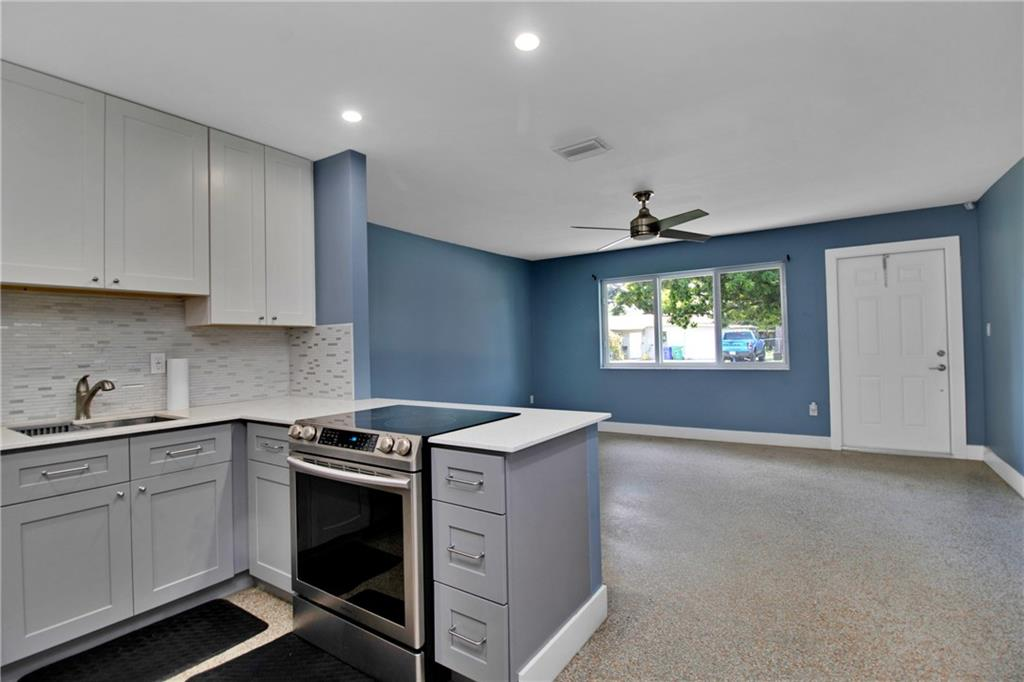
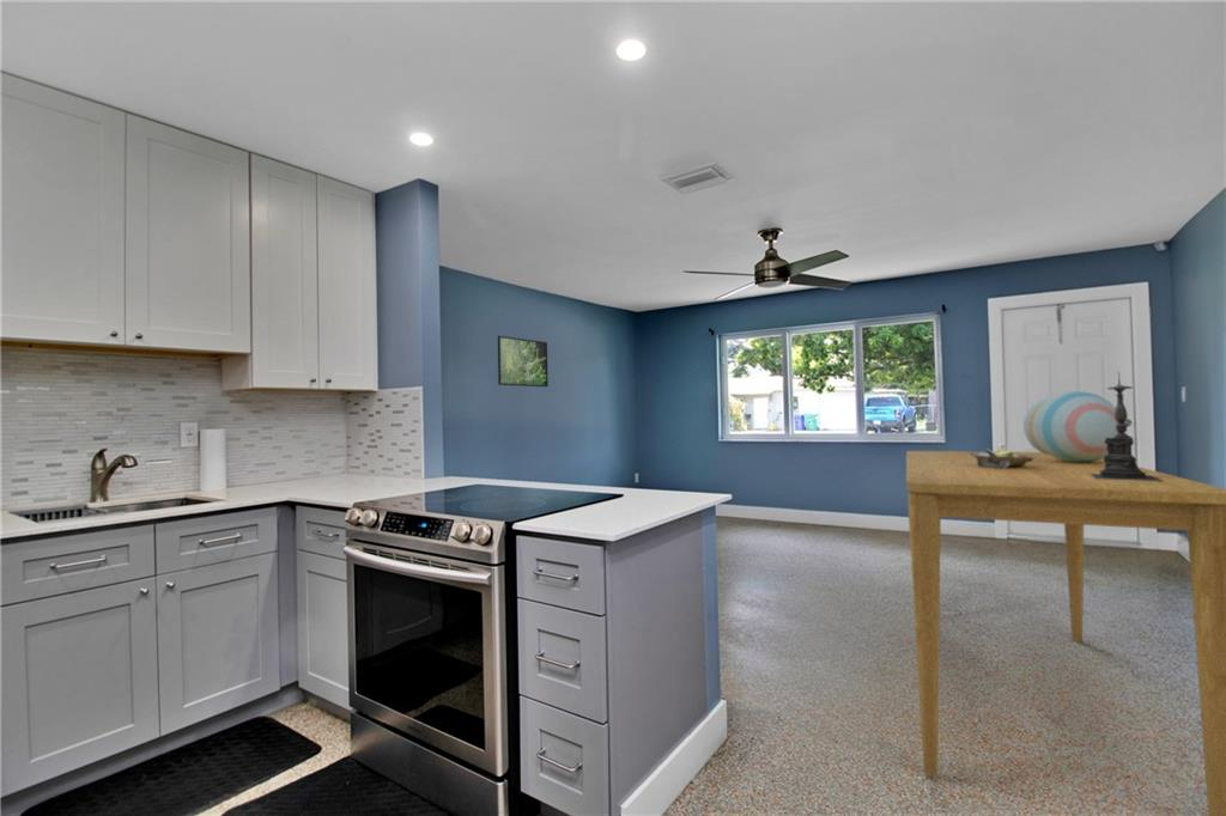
+ decorative bowl (1002, 453)
+ candle holder (1122, 424)
+ dining table (1067, 568)
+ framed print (523, 363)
+ vase (1075, 426)
